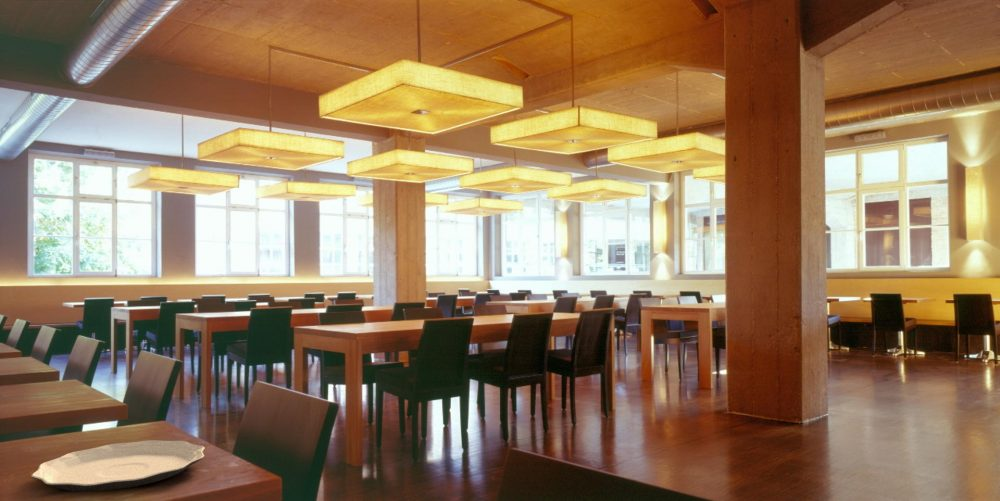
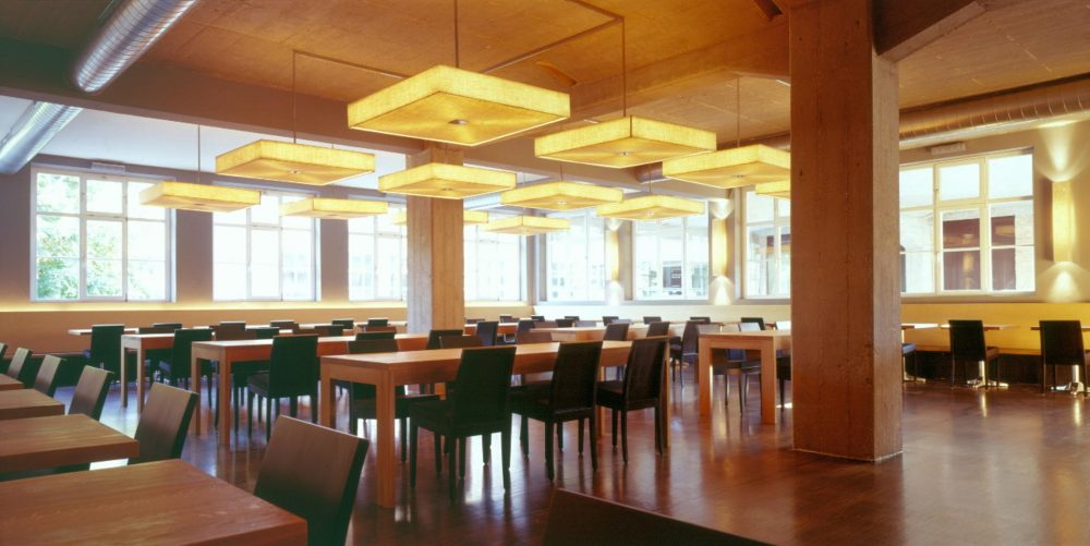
- plate (123, 465)
